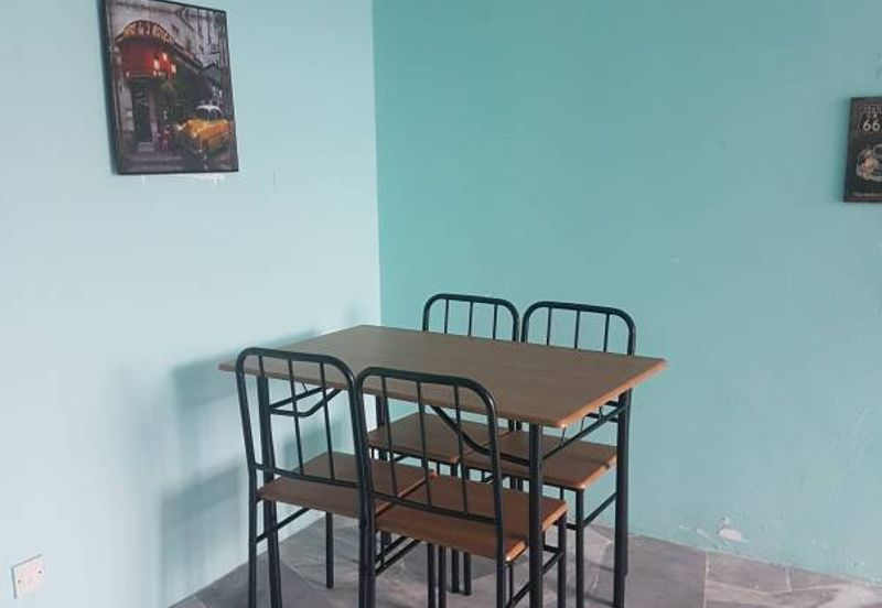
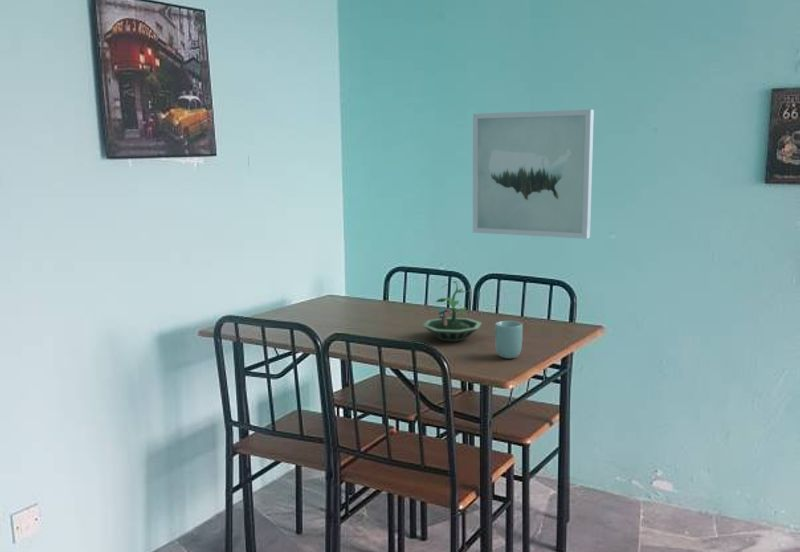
+ terrarium (453, 294)
+ cup (508, 340)
+ wall art (530, 174)
